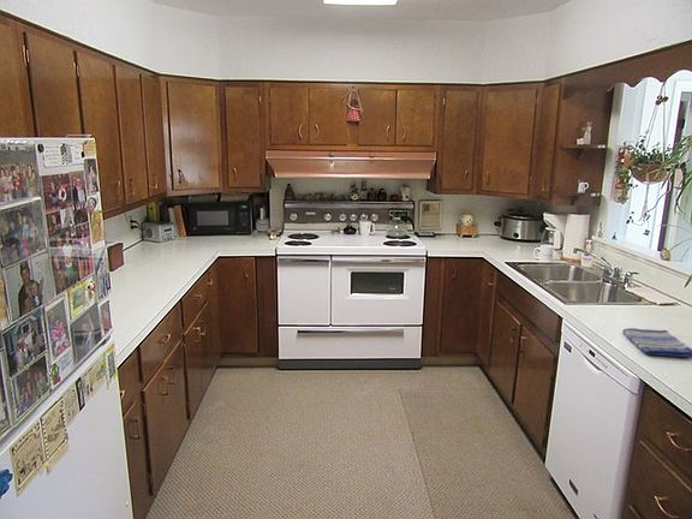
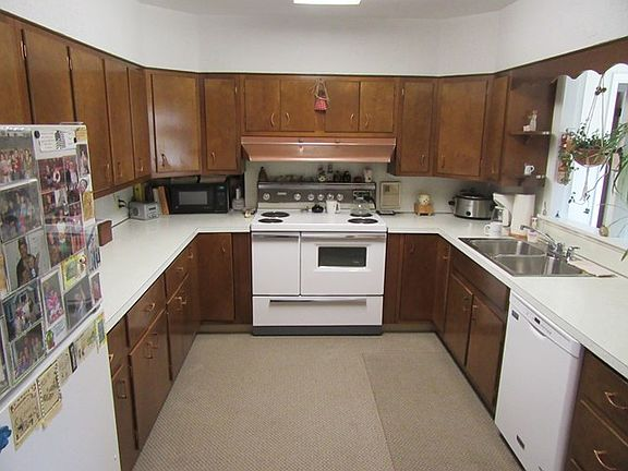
- dish towel (657, 341)
